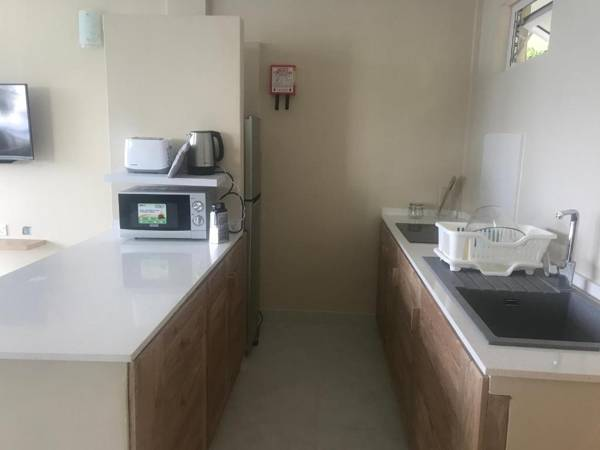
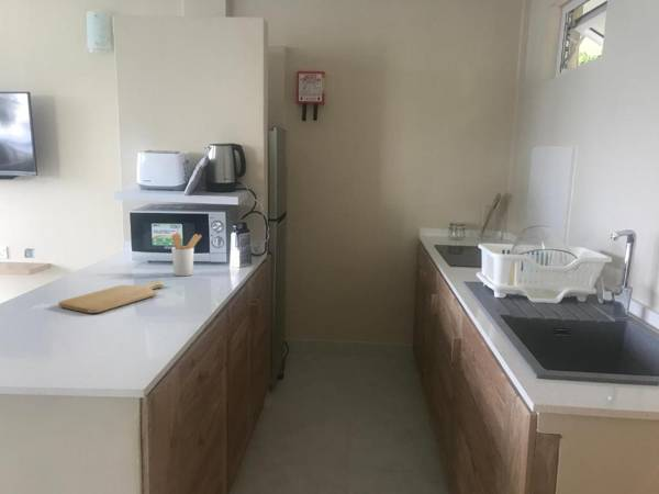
+ utensil holder (187, 254)
+ chopping board (122, 294)
